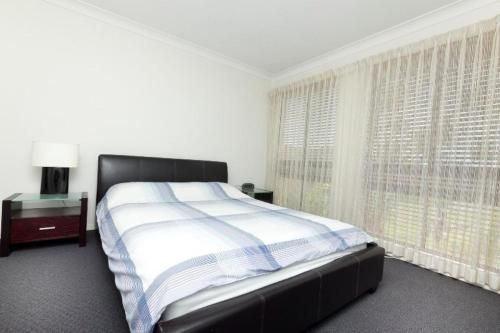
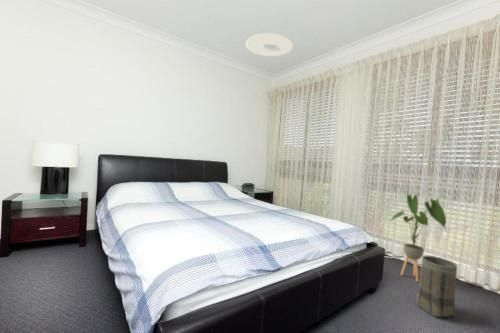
+ basket (436, 285)
+ ceiling light (269, 43)
+ house plant (417, 236)
